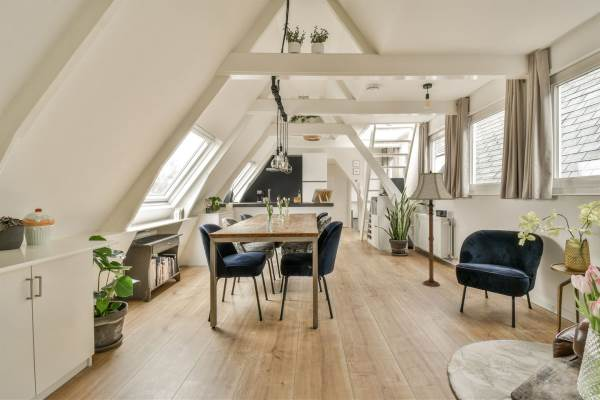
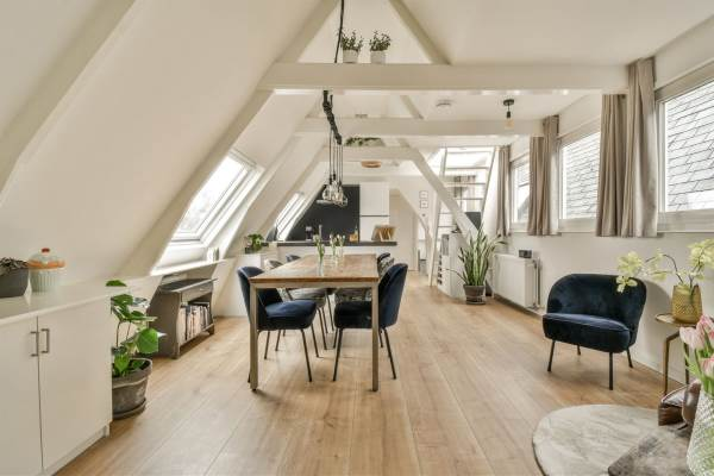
- floor lamp (431, 227)
